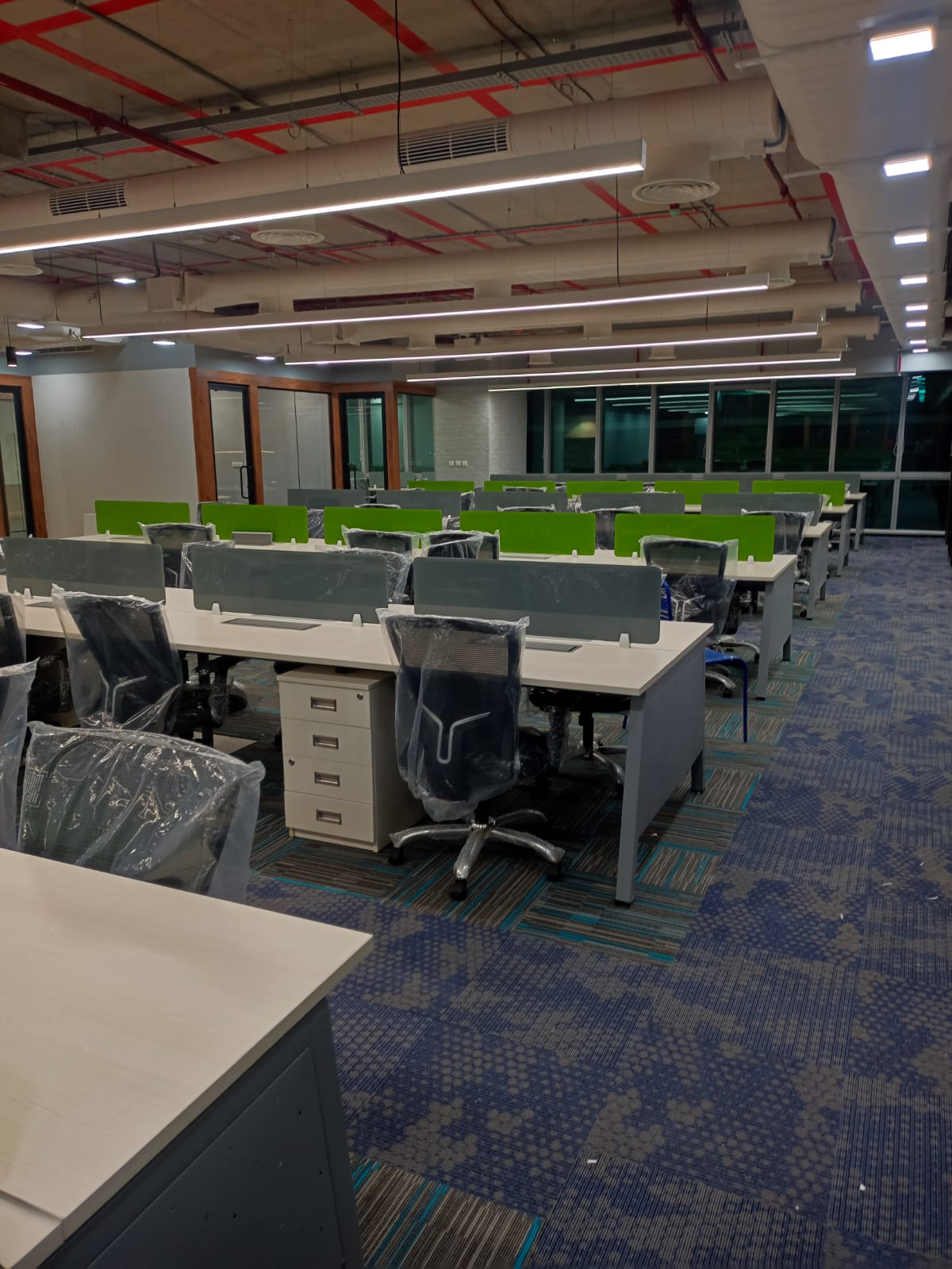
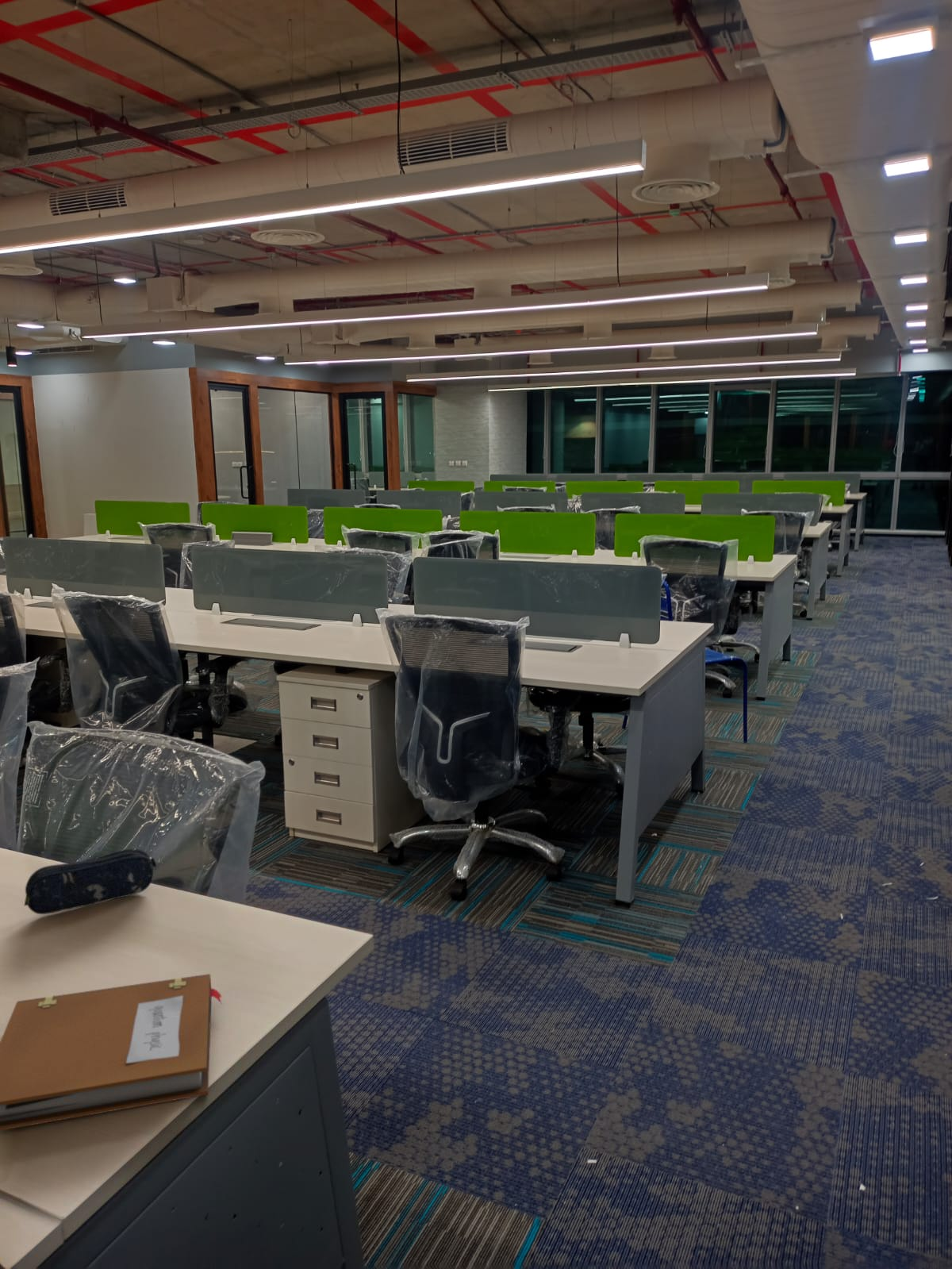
+ notebook (113, 1041)
+ pencil case (90, 881)
